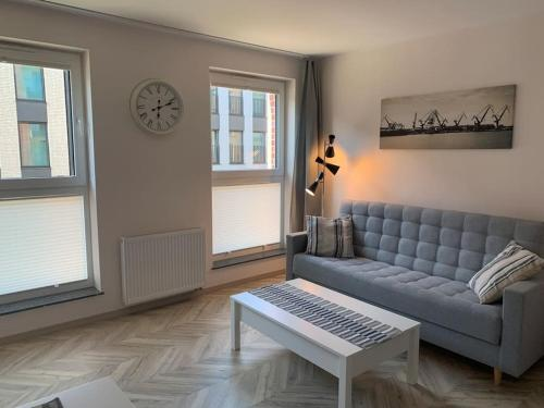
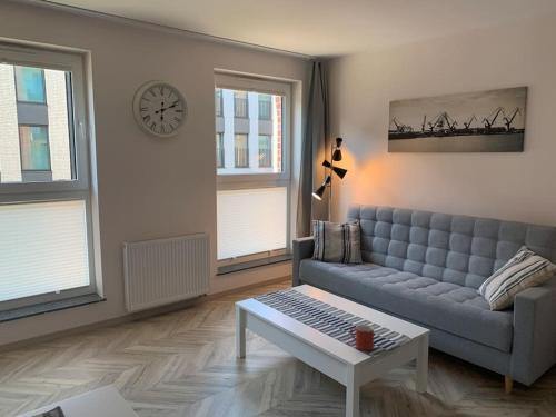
+ mug (360, 336)
